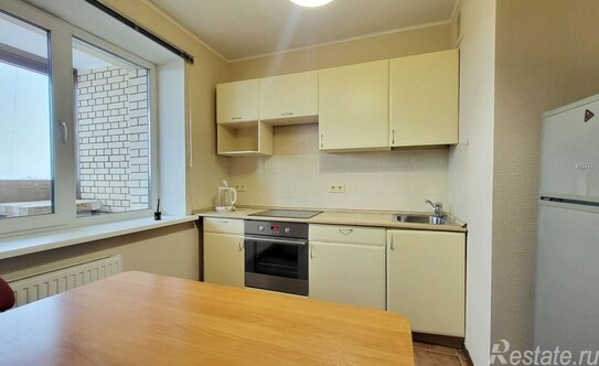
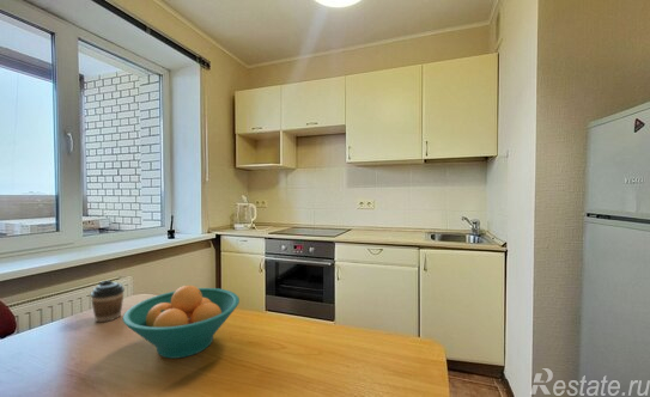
+ coffee cup (108, 299)
+ fruit bowl (186, 316)
